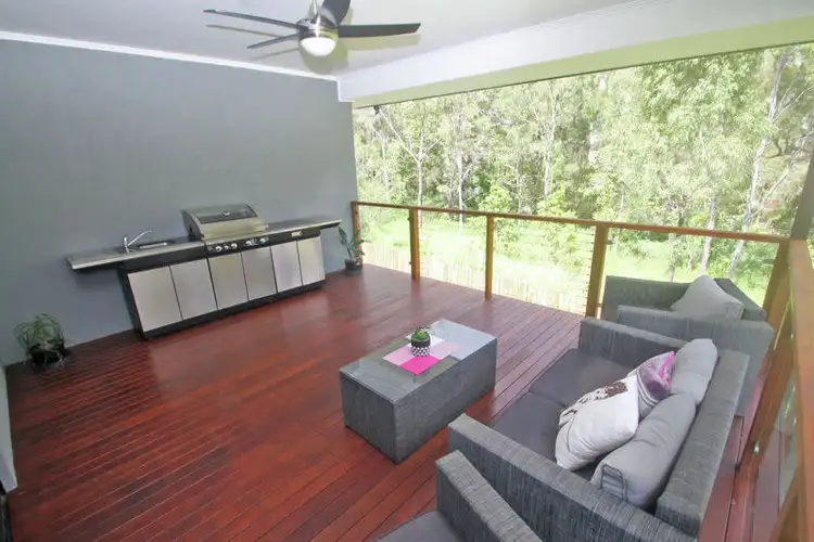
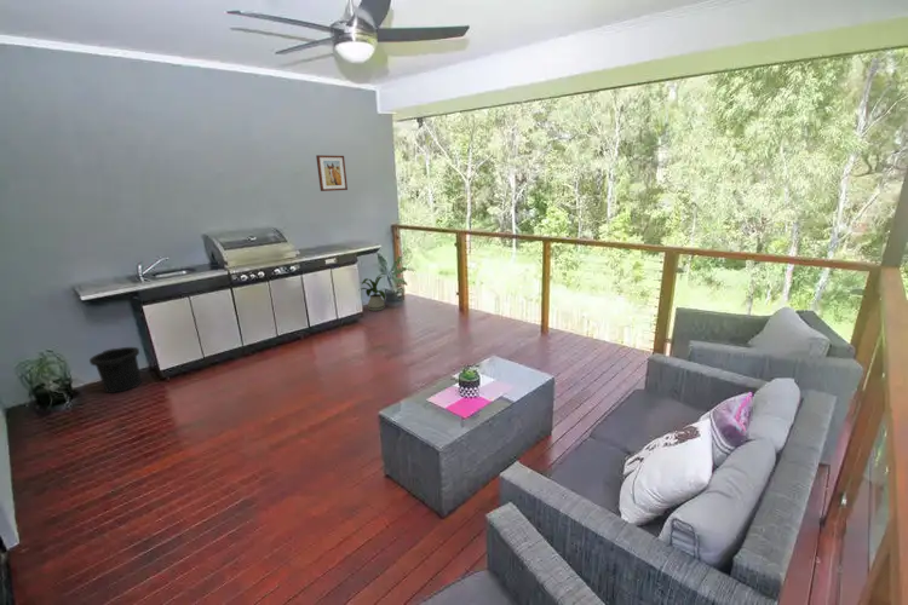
+ wall art (332, 173)
+ house plant (373, 290)
+ trash can (119, 370)
